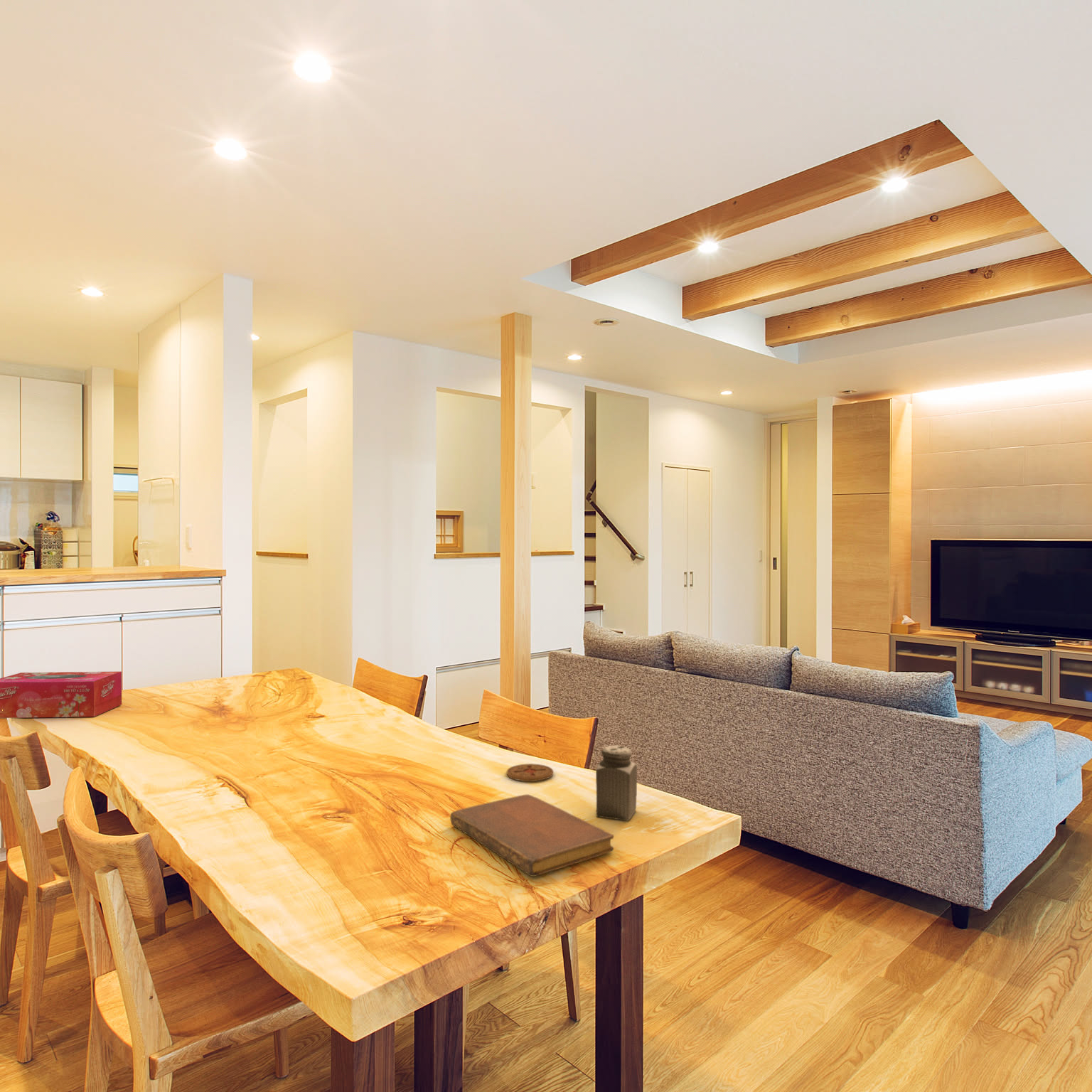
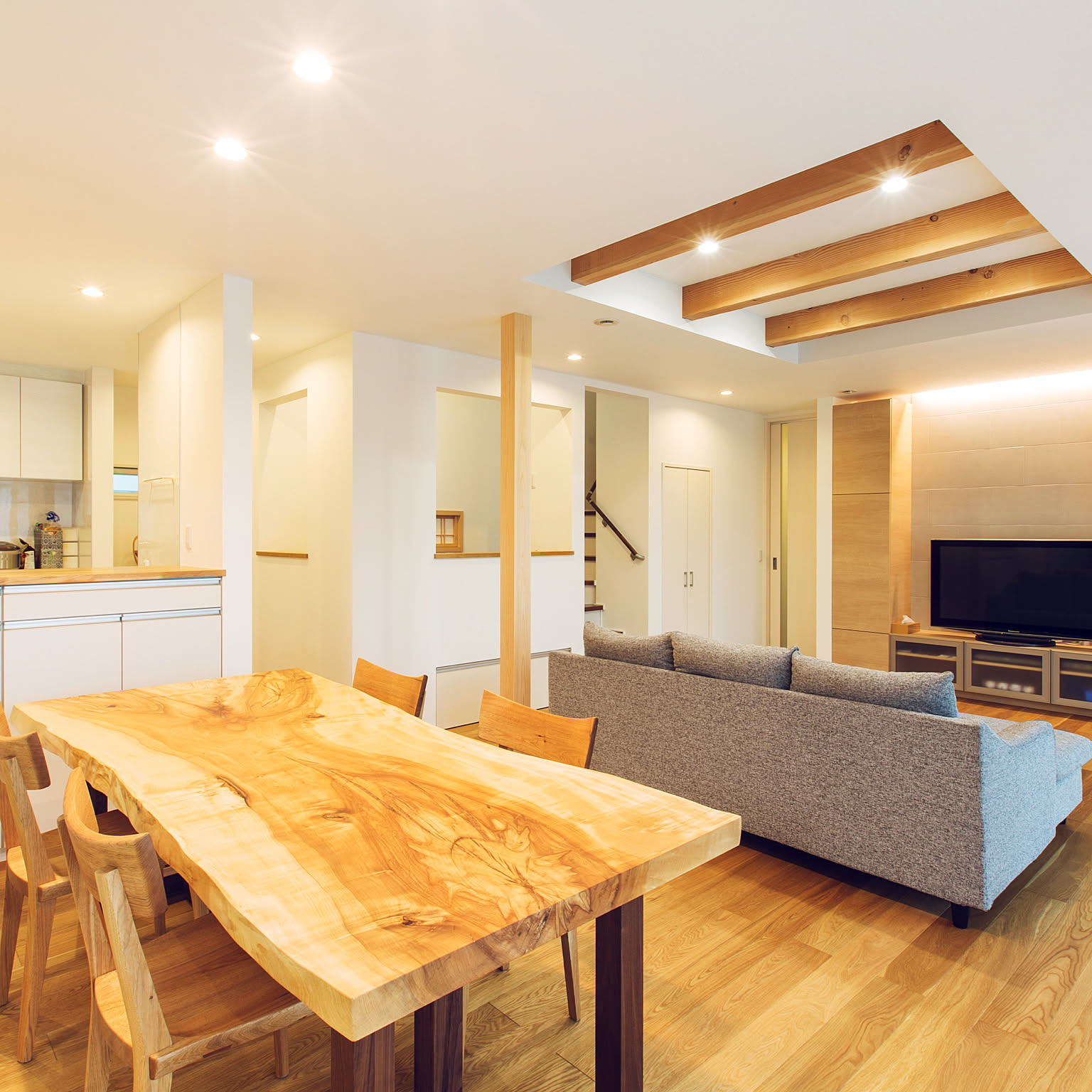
- coaster (530, 772)
- tissue box (56, 694)
- salt shaker (616, 780)
- notebook (529, 830)
